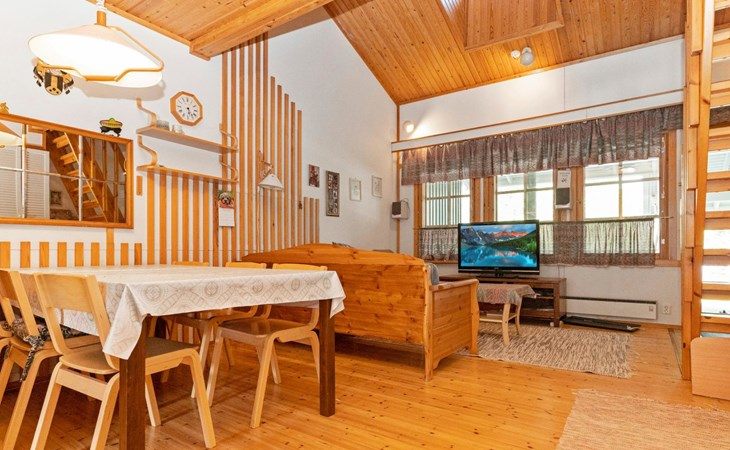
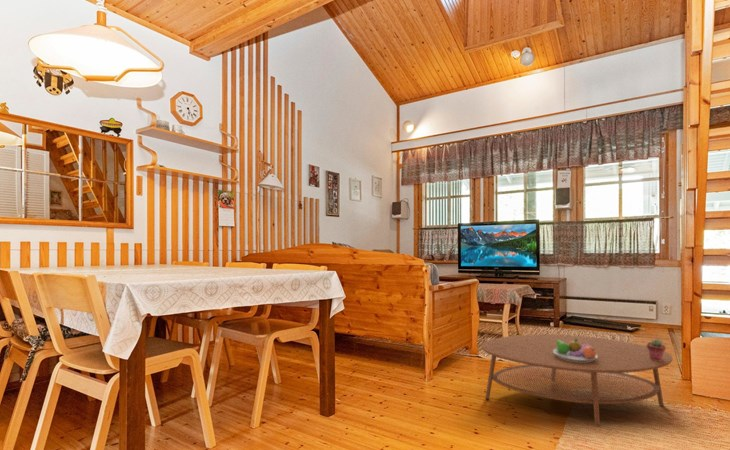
+ coffee table (572, 375)
+ fruit bowl (573, 348)
+ potted succulent (656, 348)
